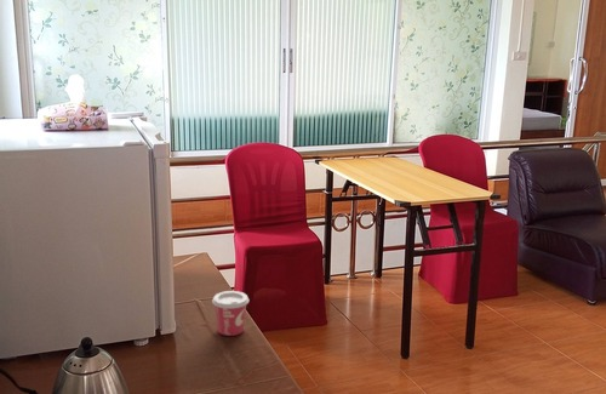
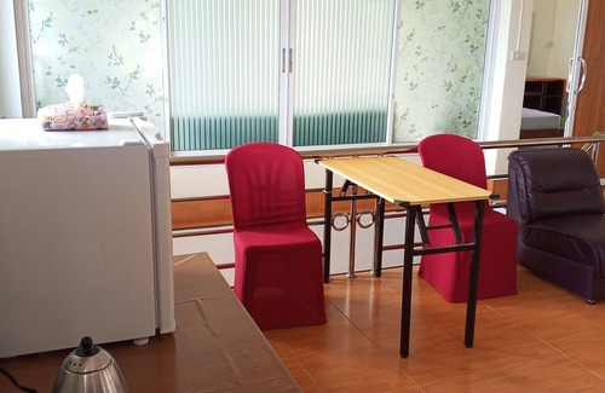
- cup (230, 313)
